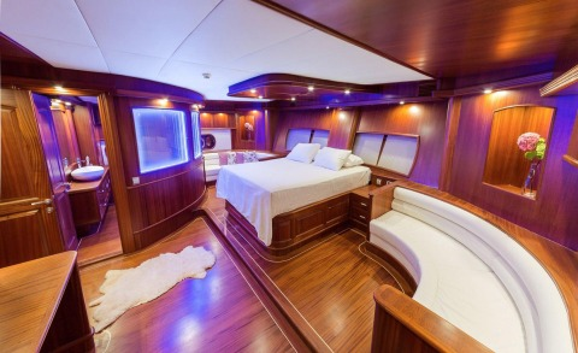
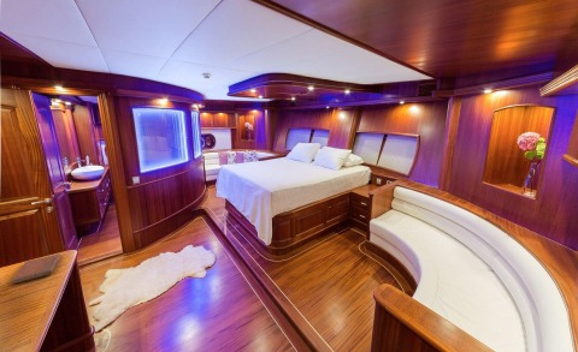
+ notebook (39, 267)
